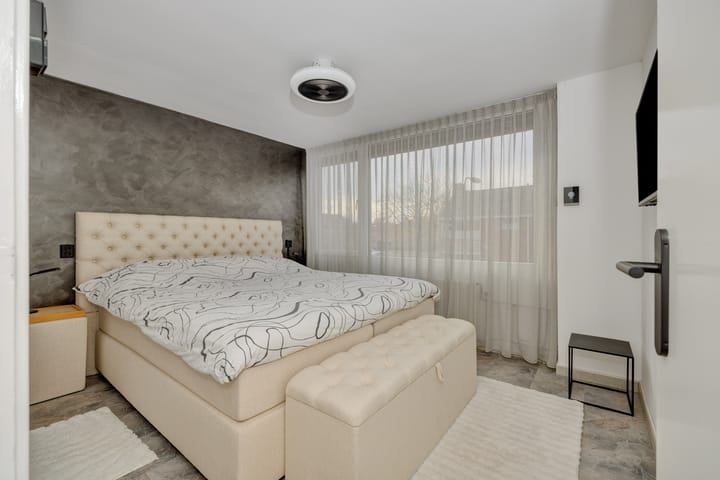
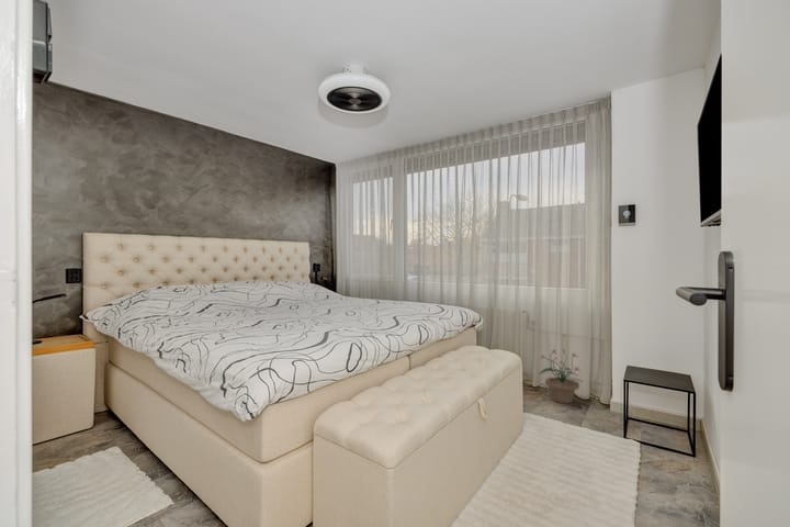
+ potted plant (561, 374)
